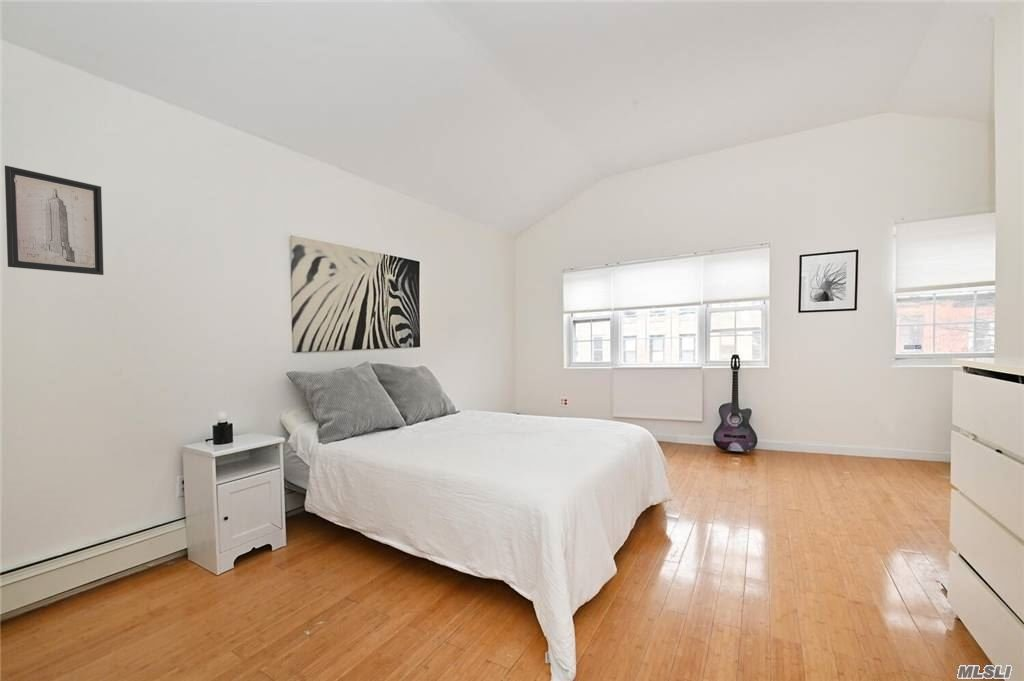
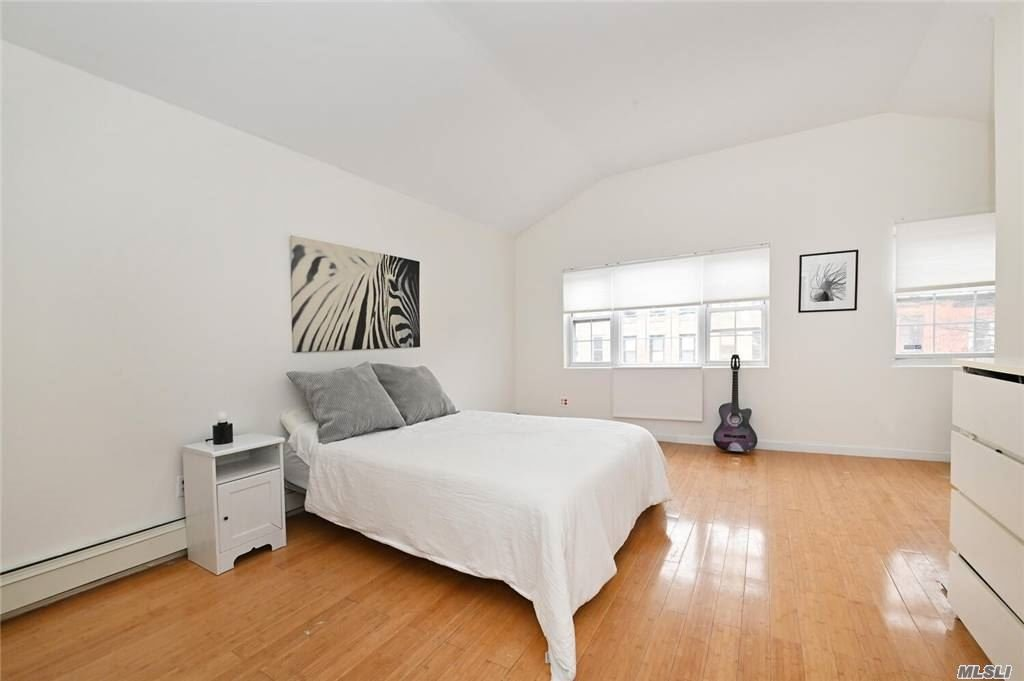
- wall art (57, 224)
